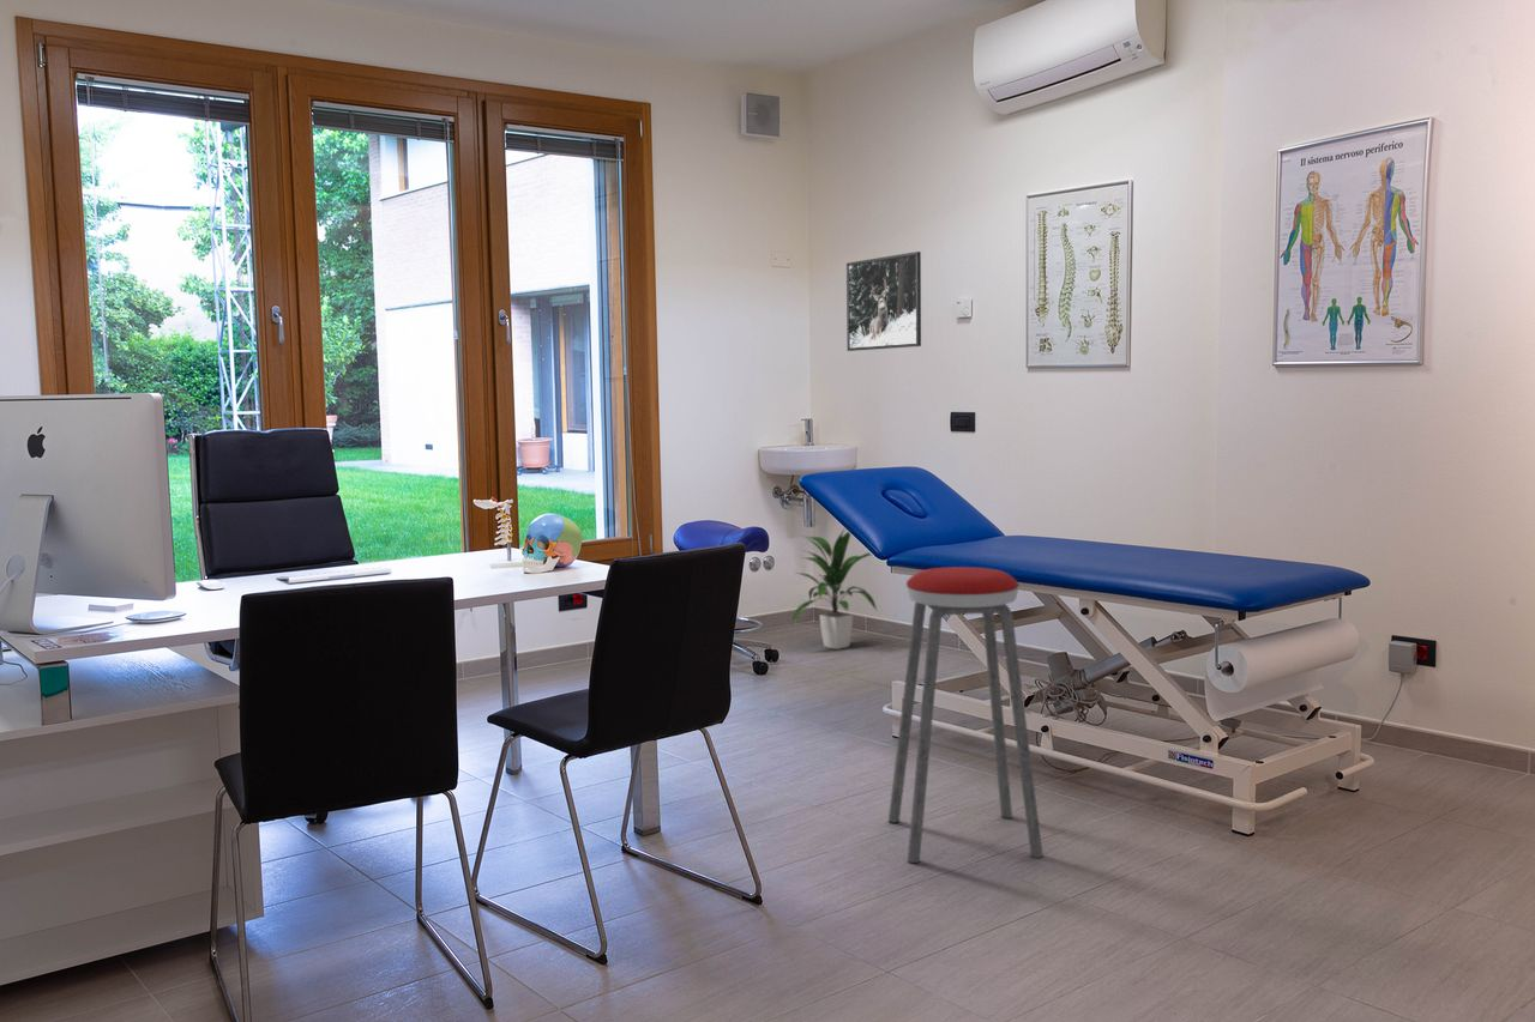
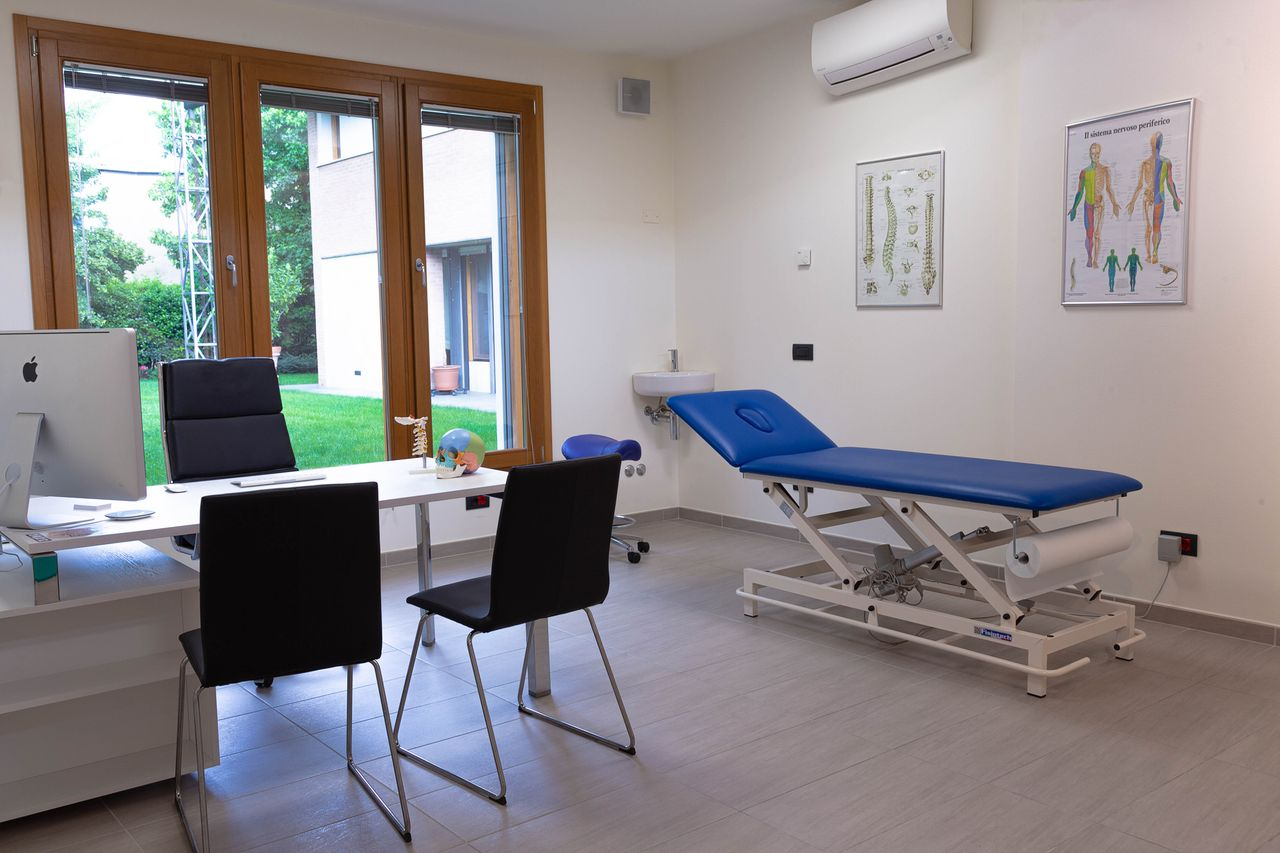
- indoor plant (831, 586)
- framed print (881, 303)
- music stool (933, 706)
